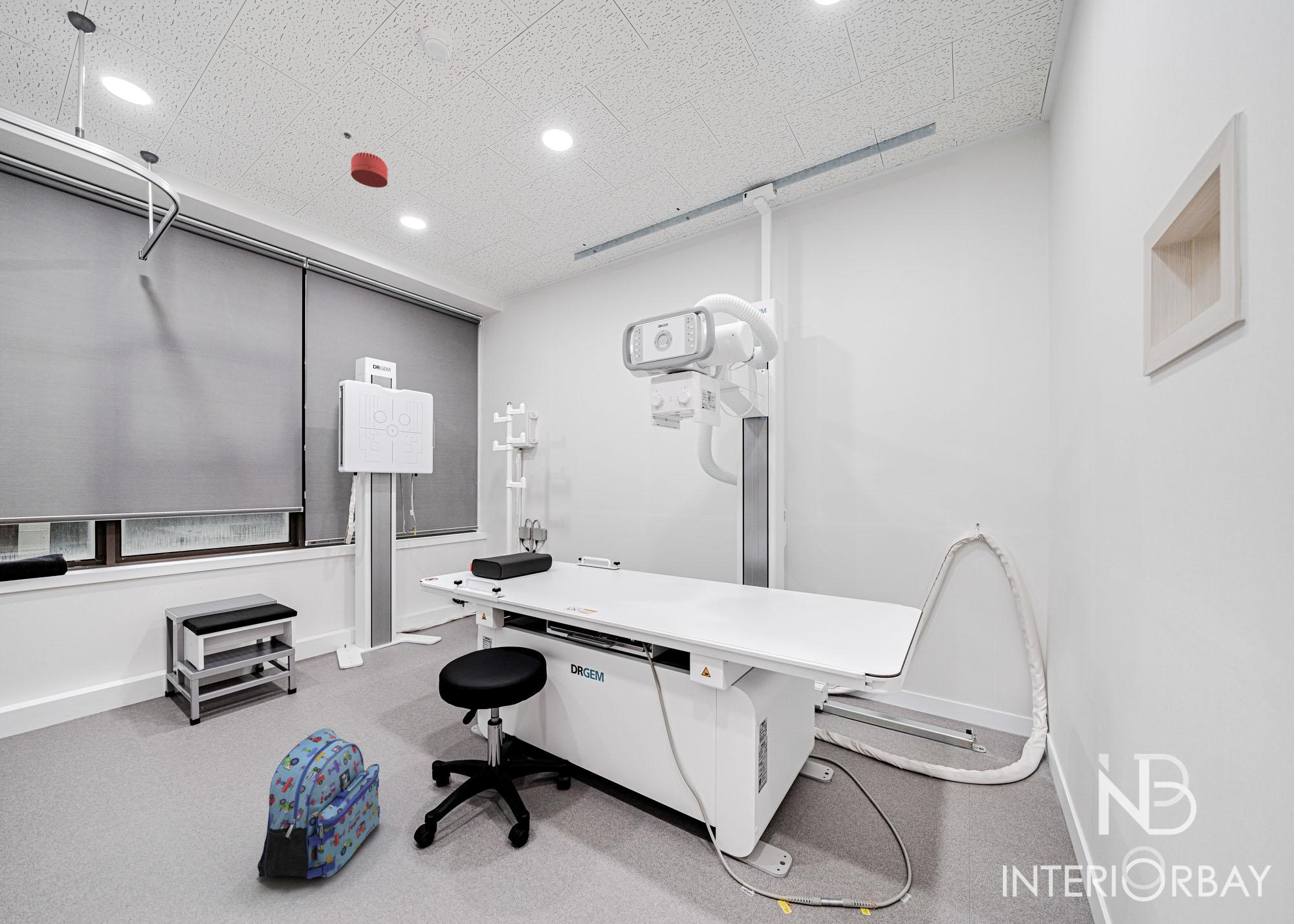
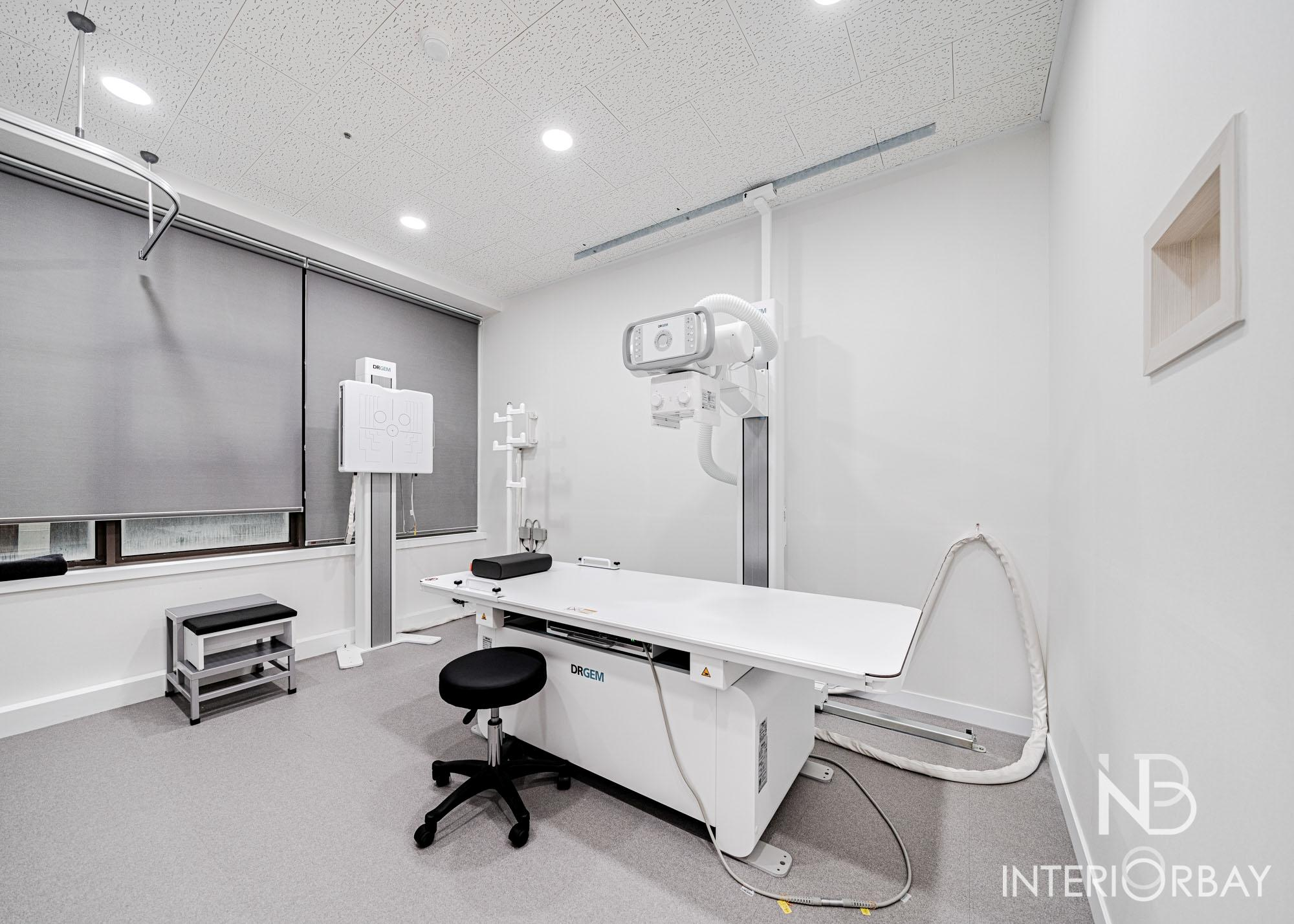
- smoke detector (369, 169)
- backpack (325, 793)
